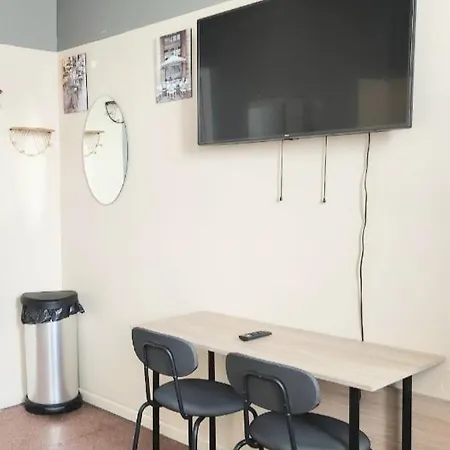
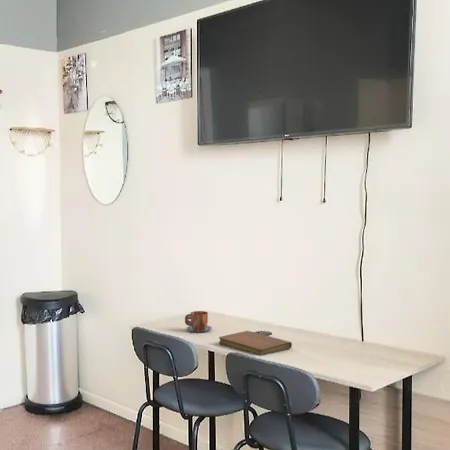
+ notebook (254, 342)
+ mug (198, 321)
